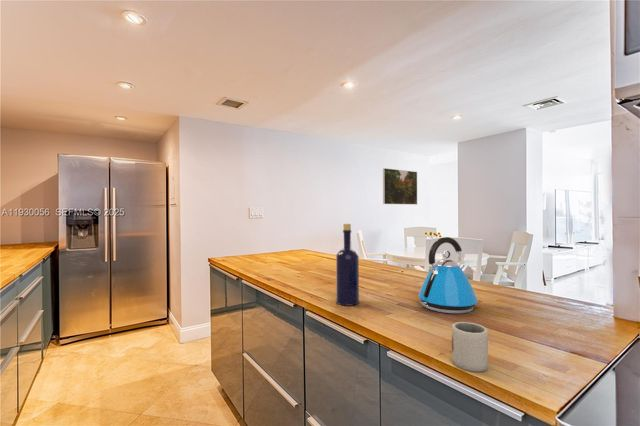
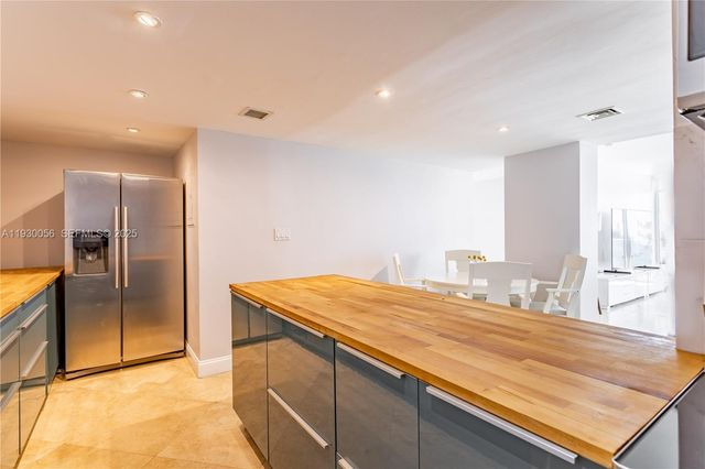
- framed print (400, 187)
- kettle (445, 271)
- cup (471, 343)
- bottle (347, 263)
